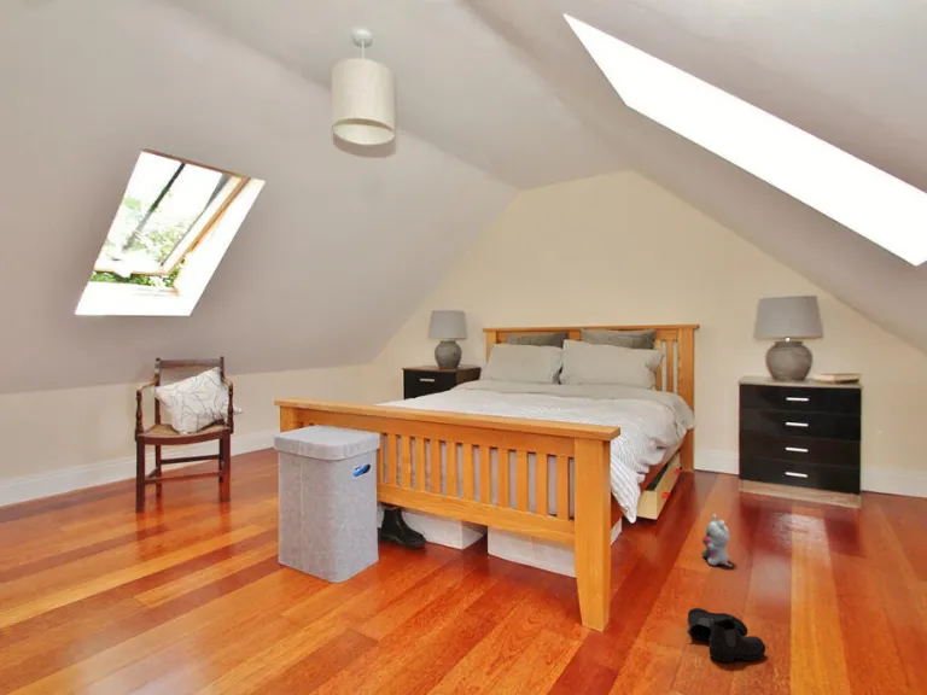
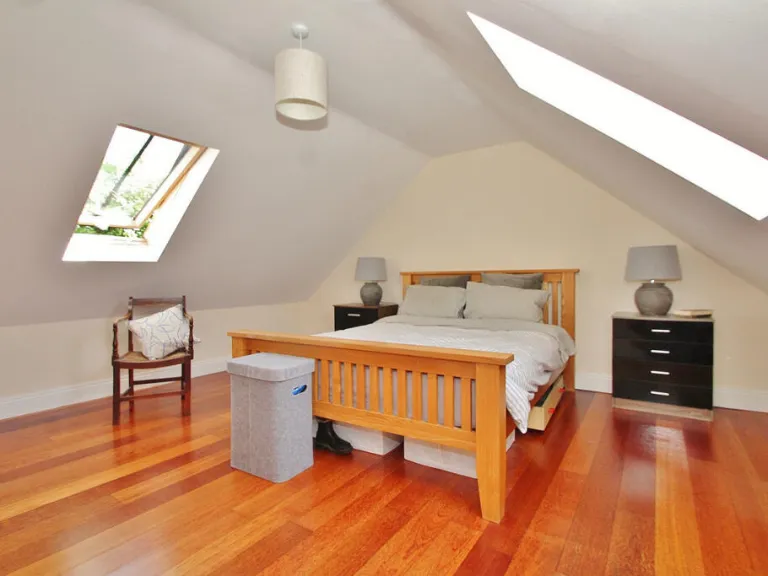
- plush toy (716, 538)
- boots (718, 623)
